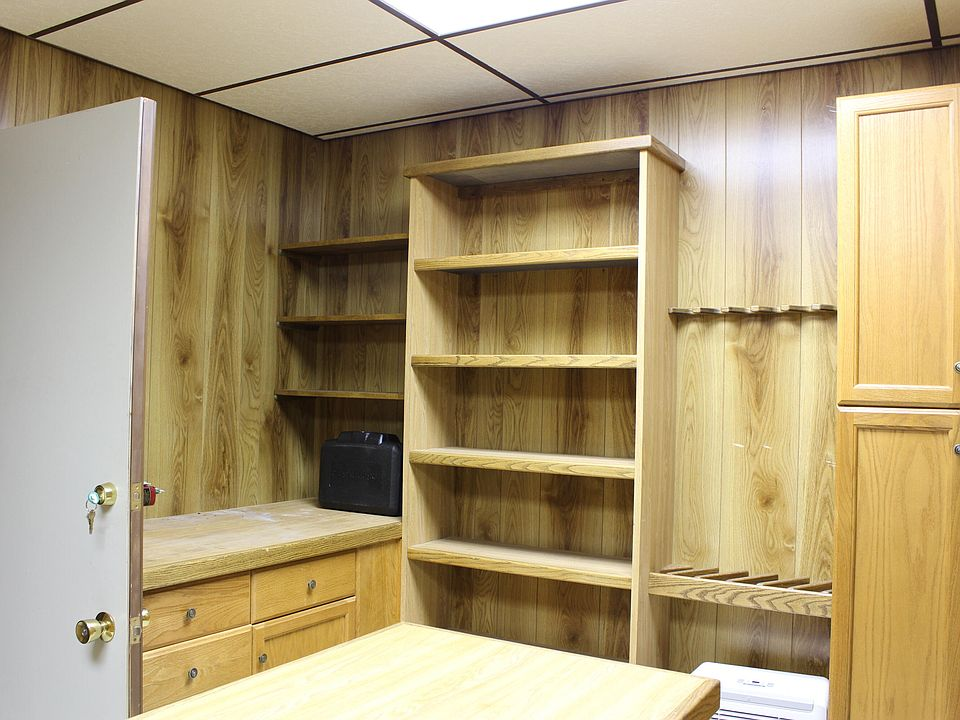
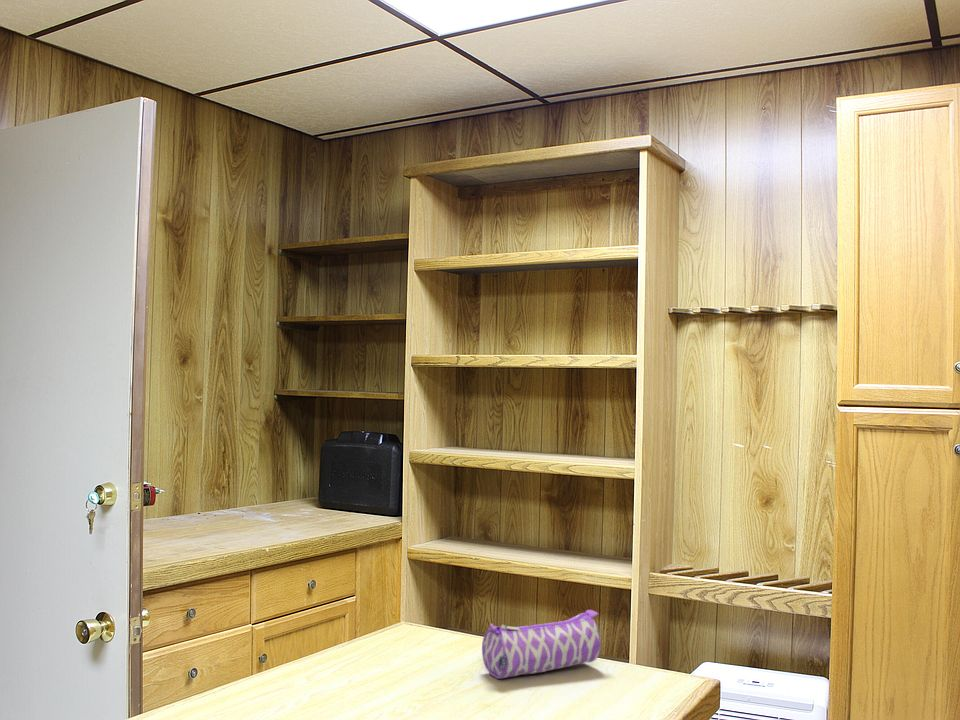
+ pencil case (540, 643)
